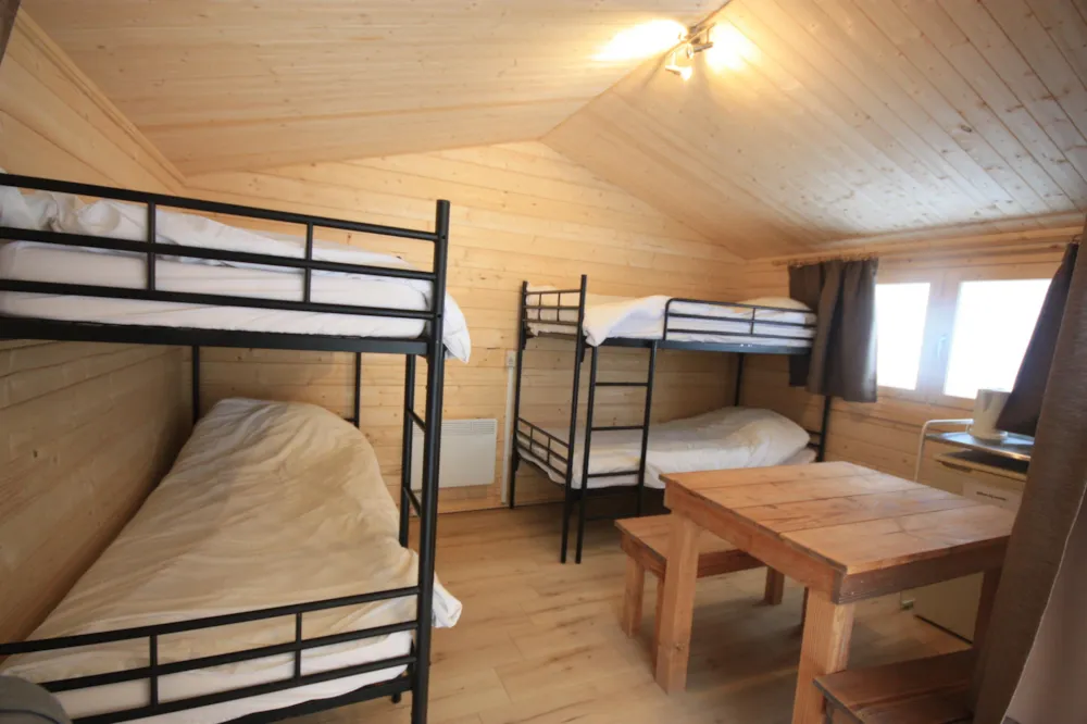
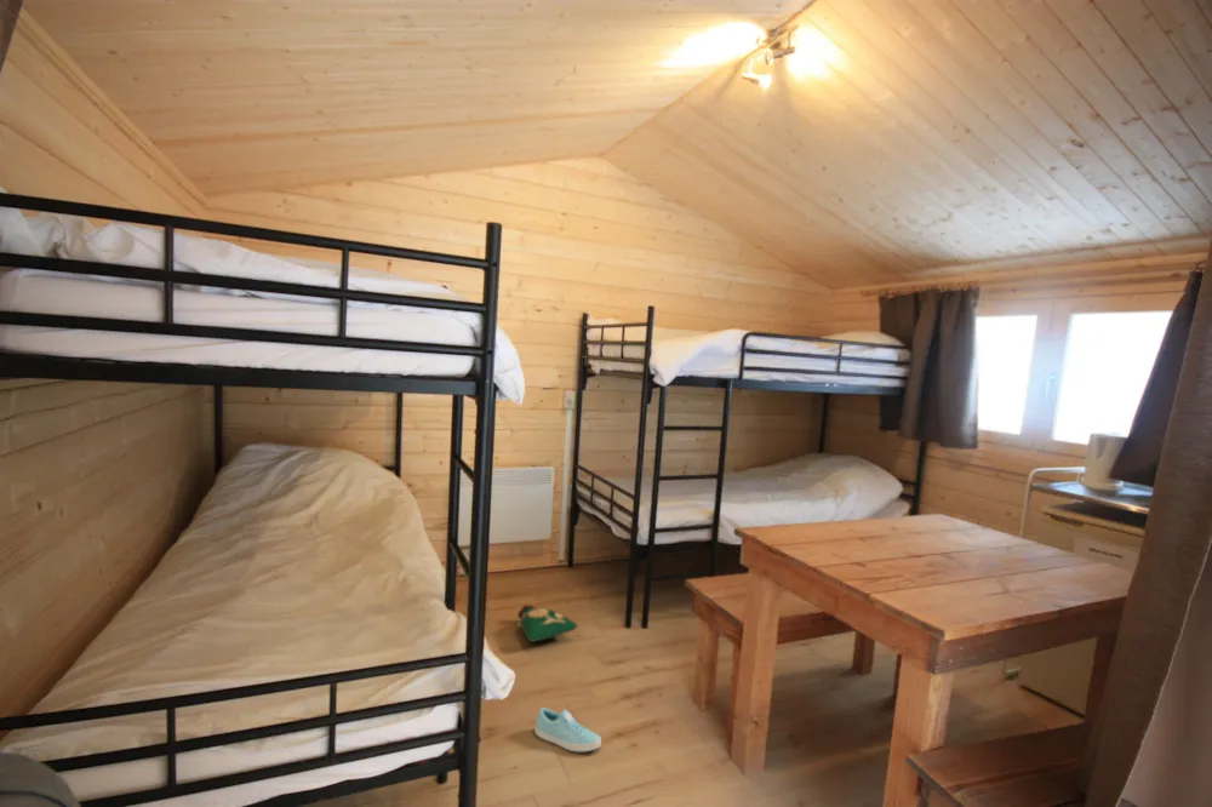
+ sneaker (567, 727)
+ bag (539, 620)
